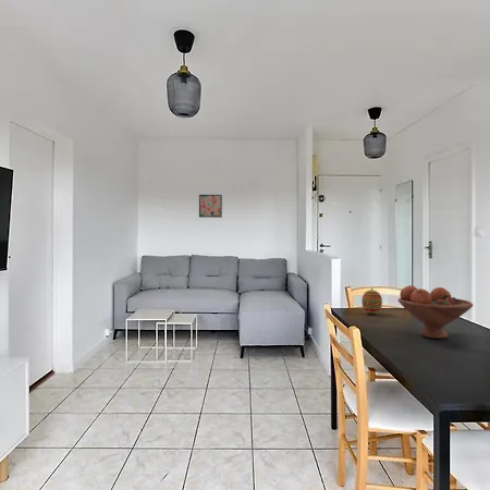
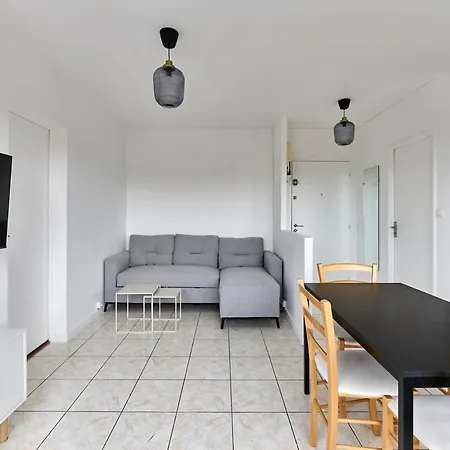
- decorative egg (371, 301)
- fruit bowl (433, 311)
- wall art (210, 206)
